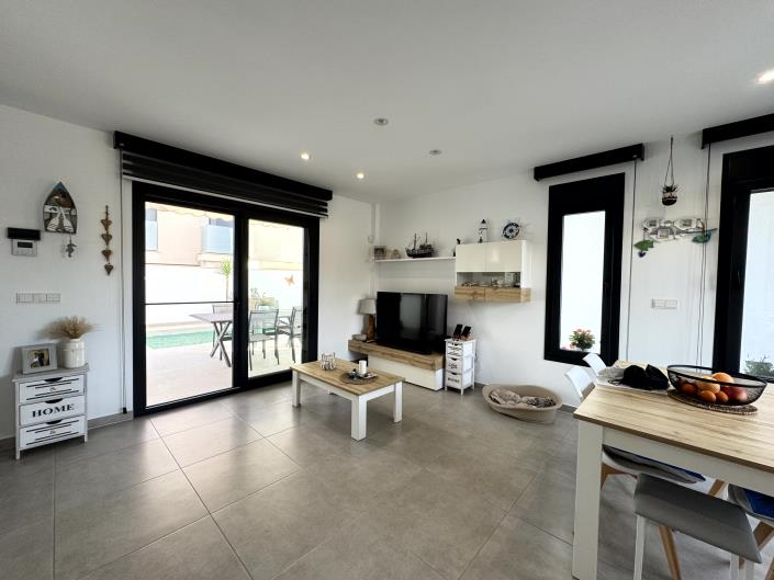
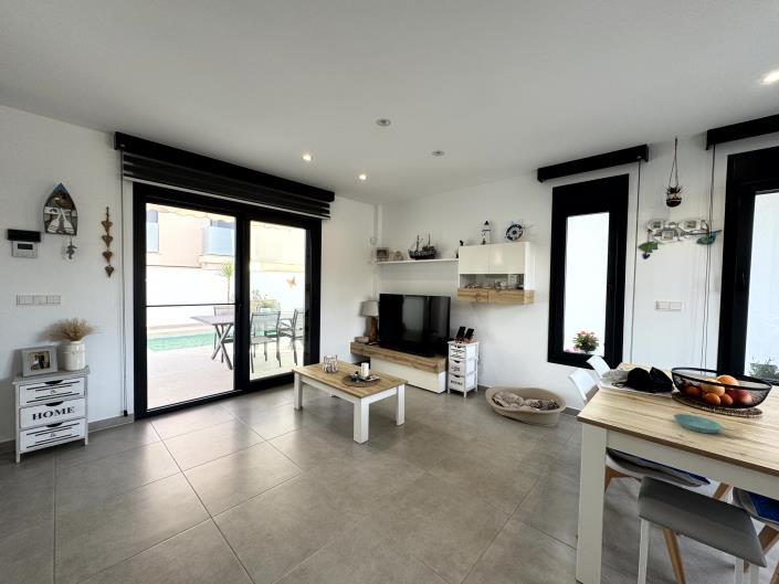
+ saucer (696, 424)
